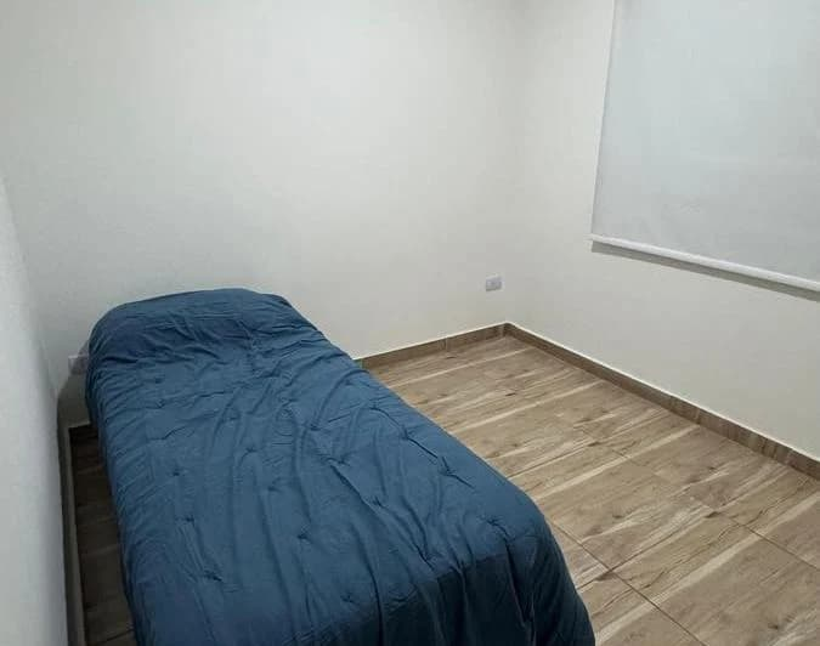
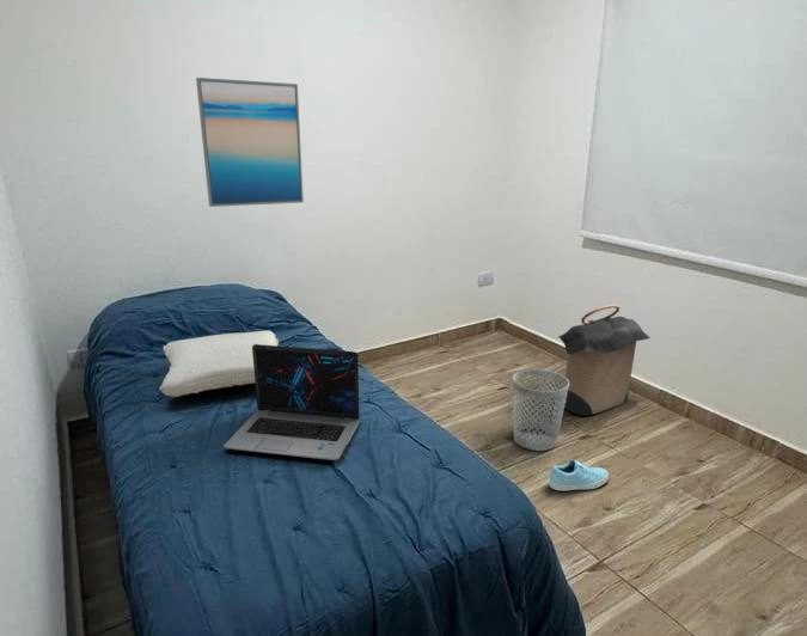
+ laundry hamper (600, 351)
+ laptop (292, 400)
+ wall art (253, 145)
+ wastebasket (537, 409)
+ pillow (225, 360)
+ sneaker (580, 472)
